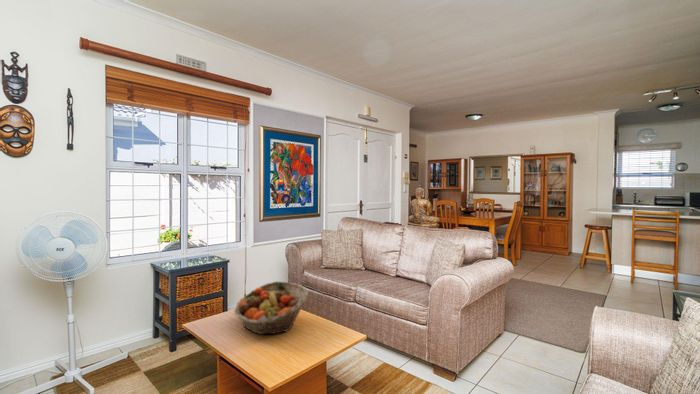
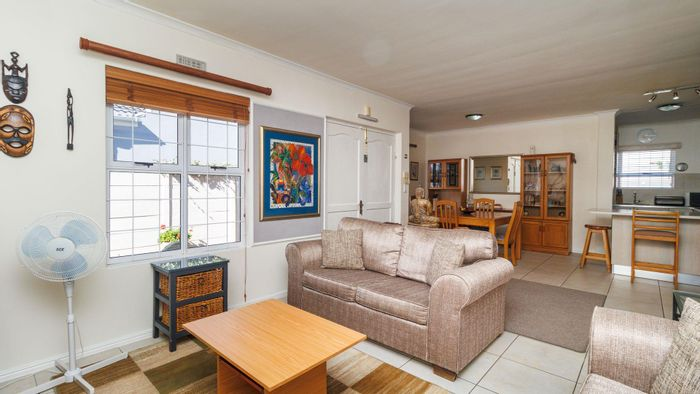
- fruit basket (271, 306)
